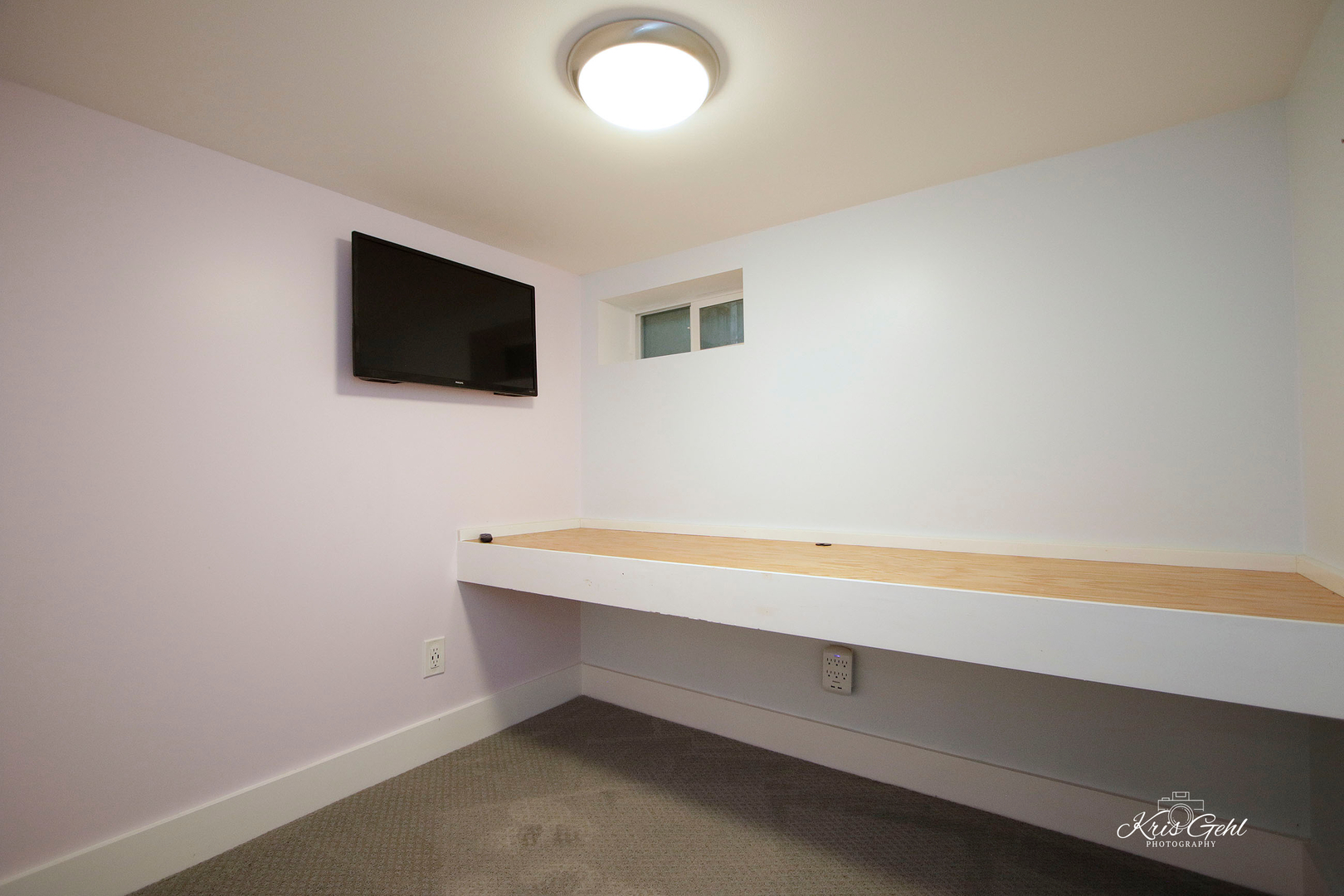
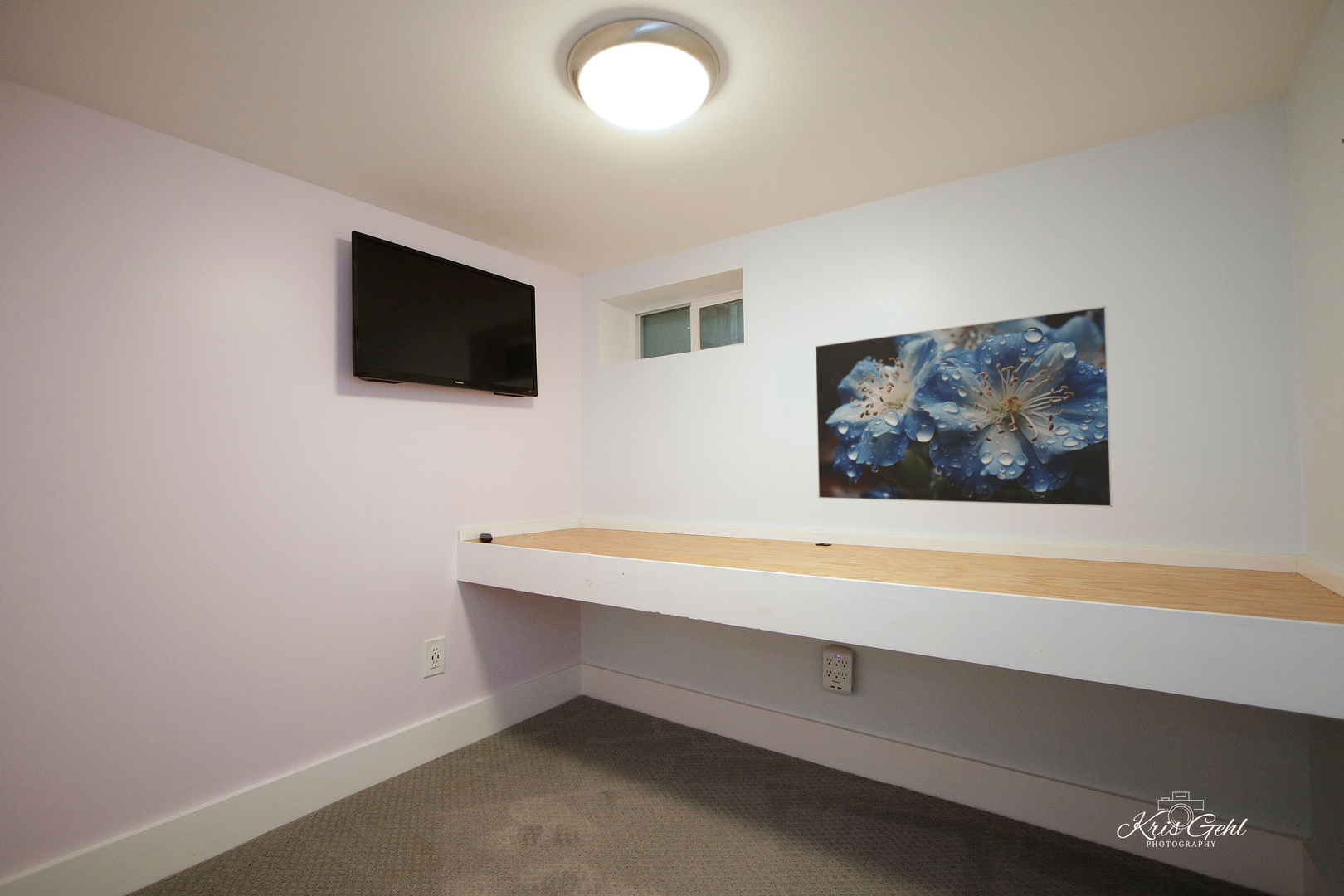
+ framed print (943, 415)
